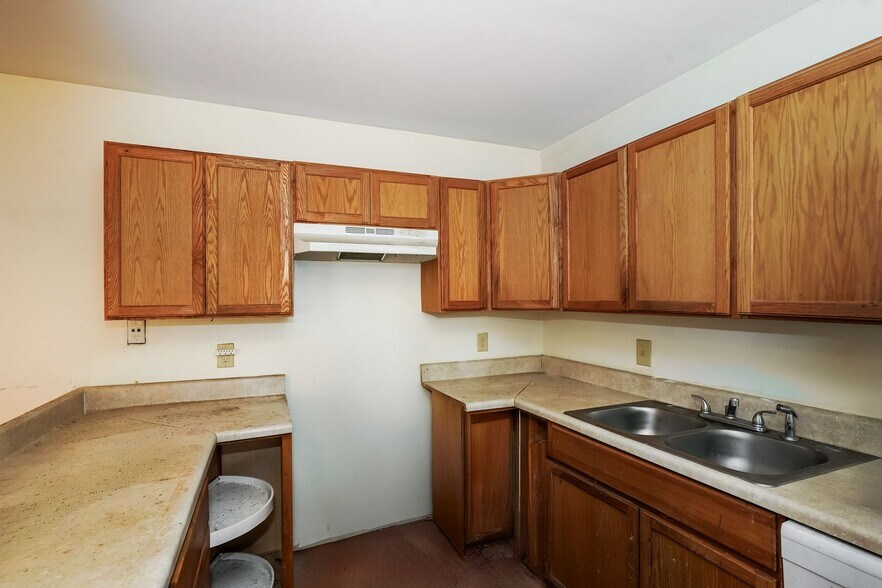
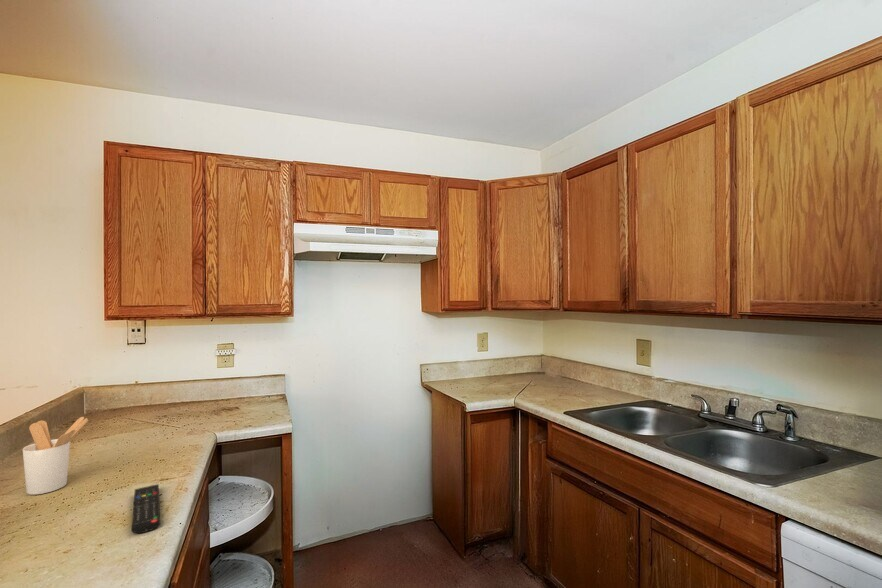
+ remote control (146, 507)
+ utensil holder (58, 452)
